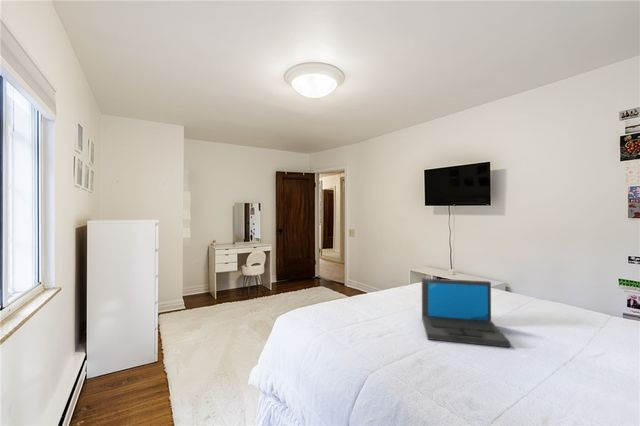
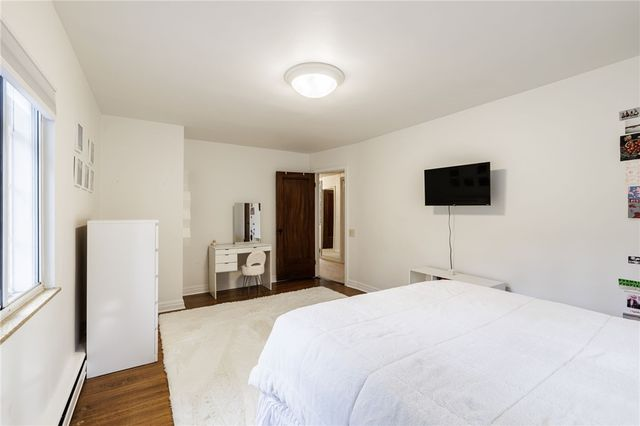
- laptop (460, 308)
